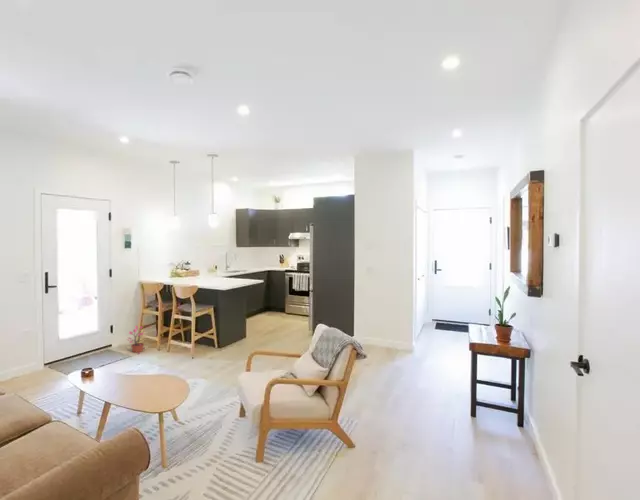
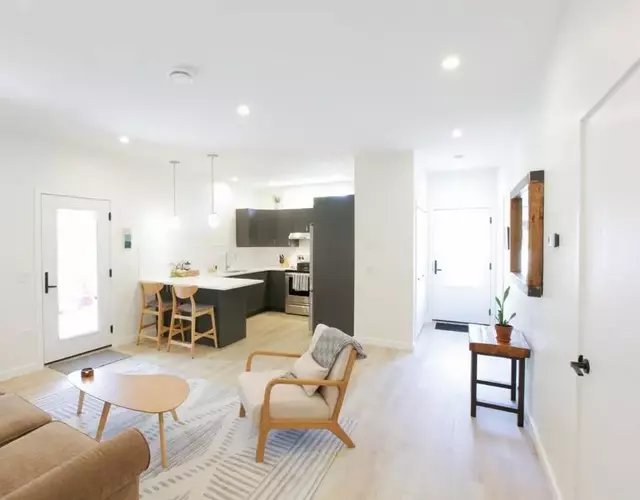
- potted plant (138, 339)
